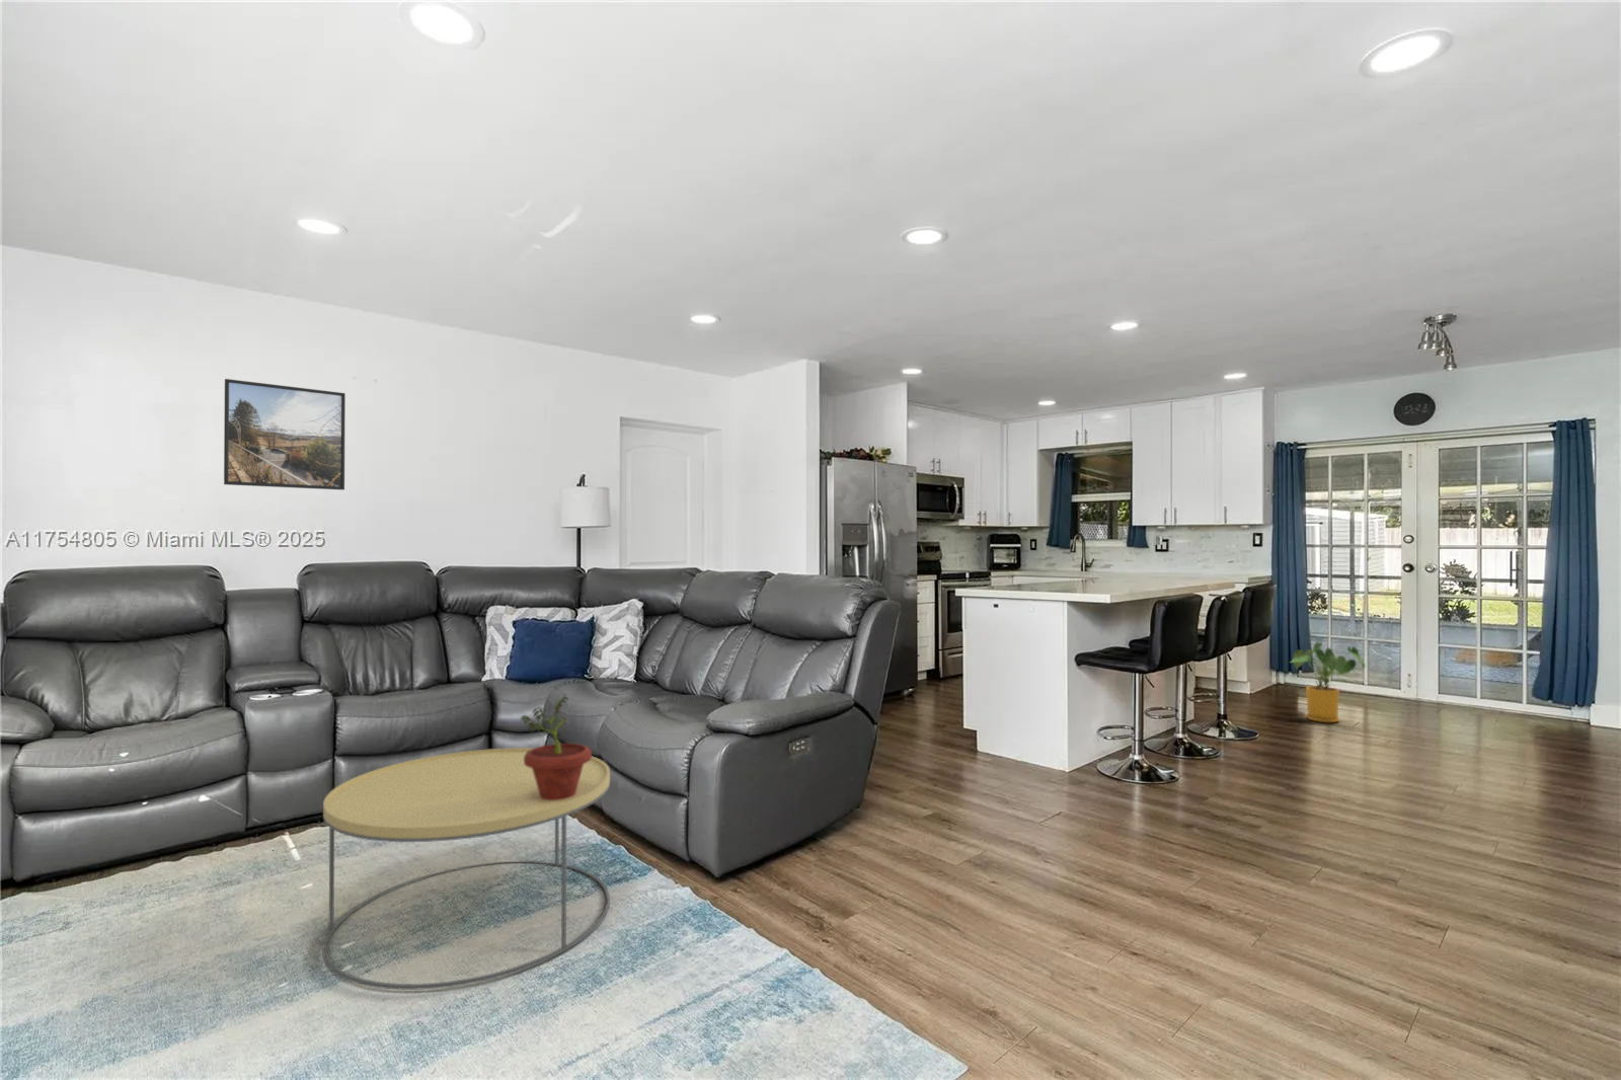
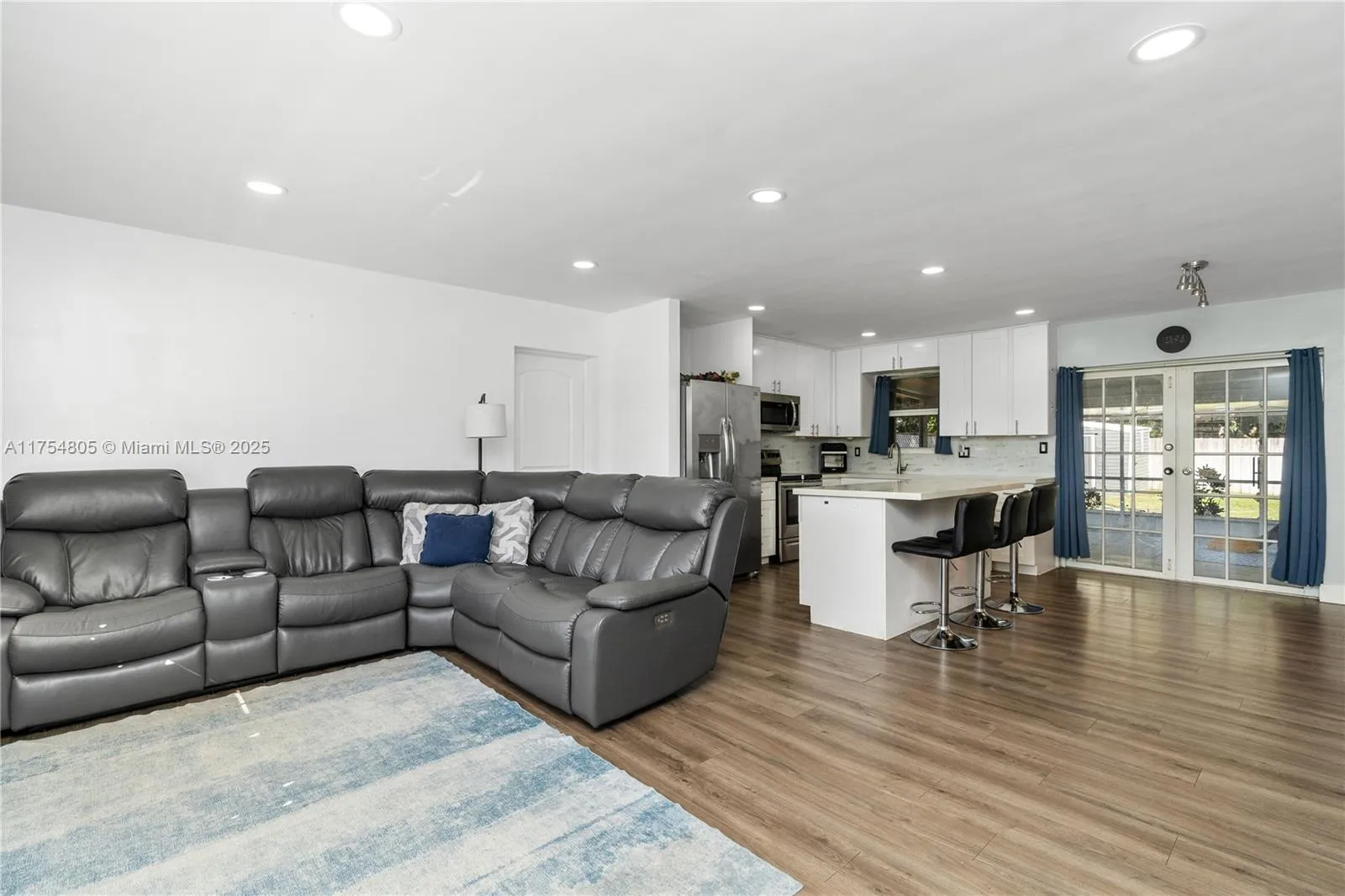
- potted plant (556, 740)
- coffee table (474, 837)
- house plant (1326, 681)
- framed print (287, 436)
